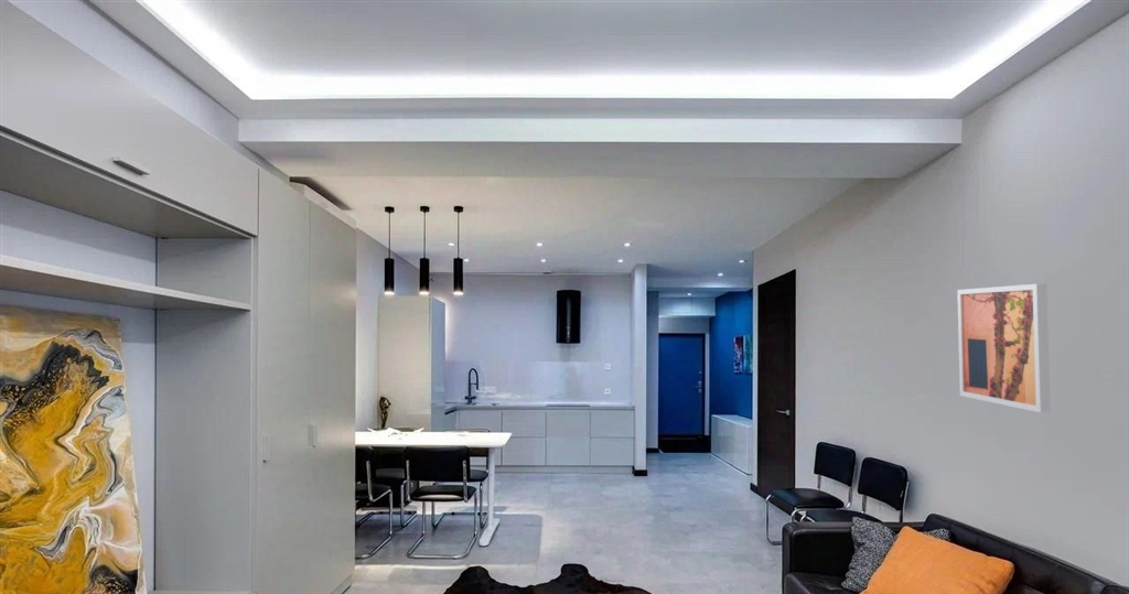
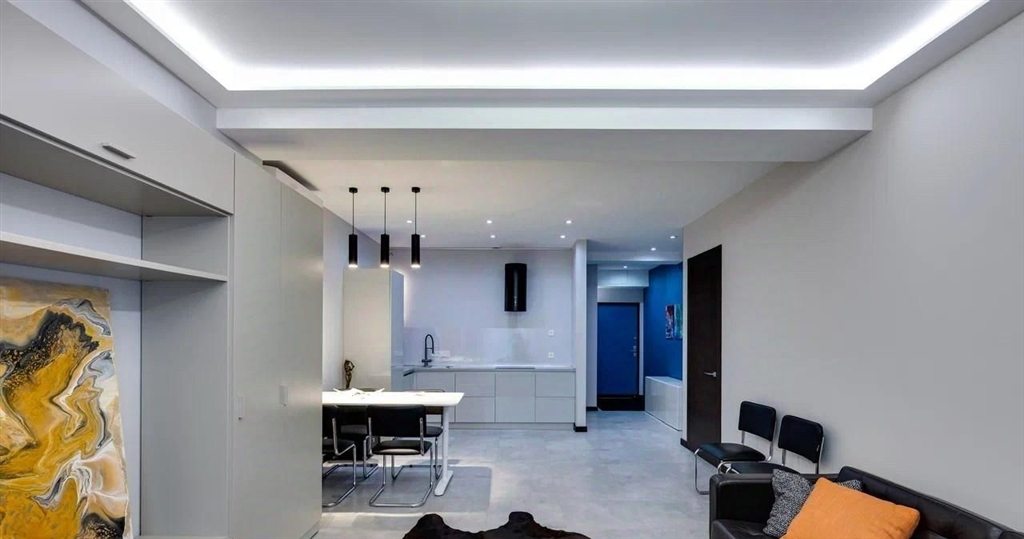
- wall art (999, 345)
